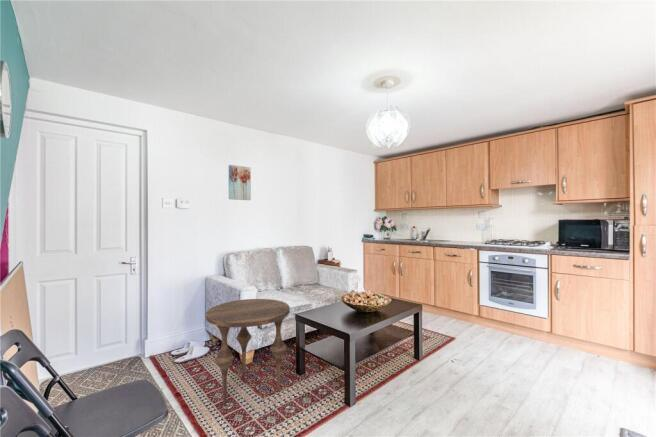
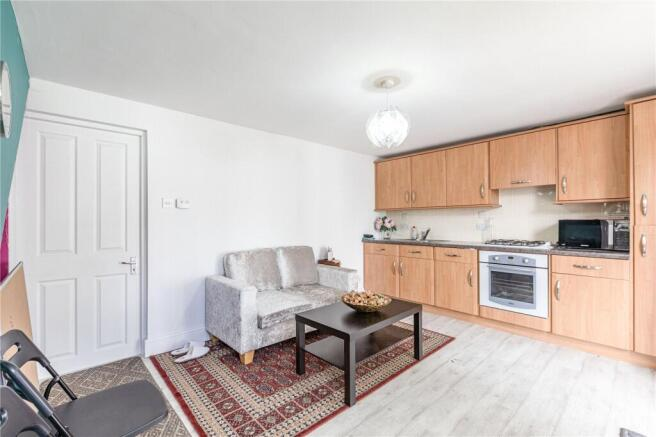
- wall art (239, 183)
- side table (246, 347)
